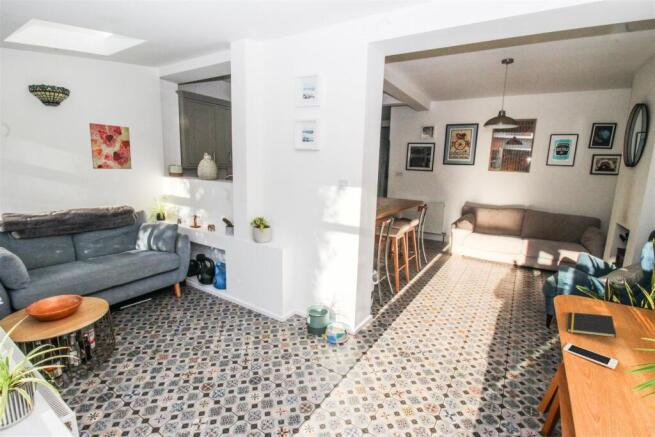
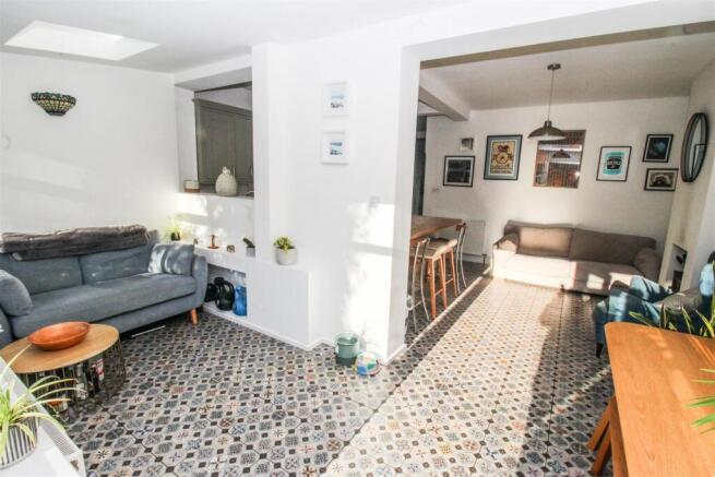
- notepad (590, 323)
- wall art (111, 147)
- cell phone (589, 355)
